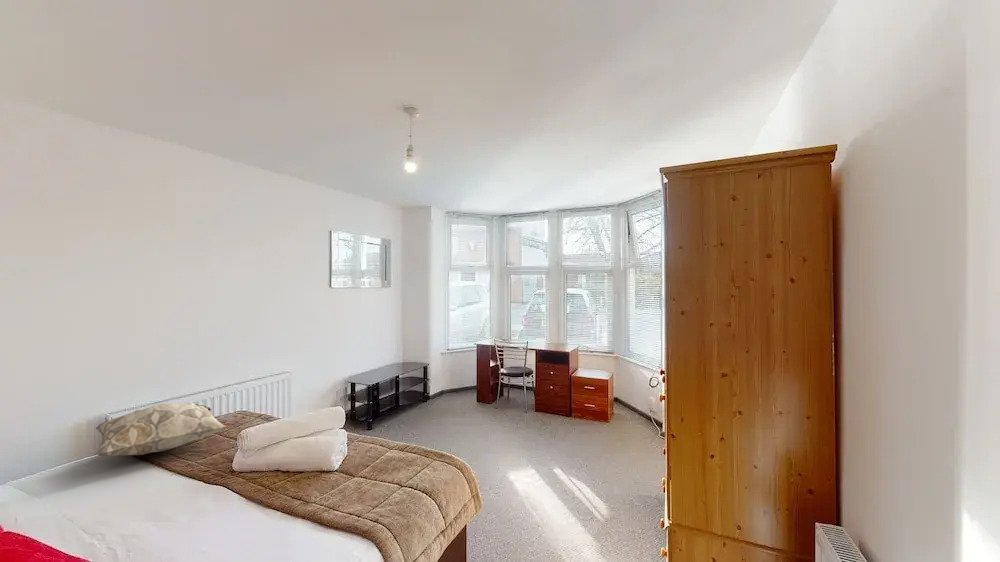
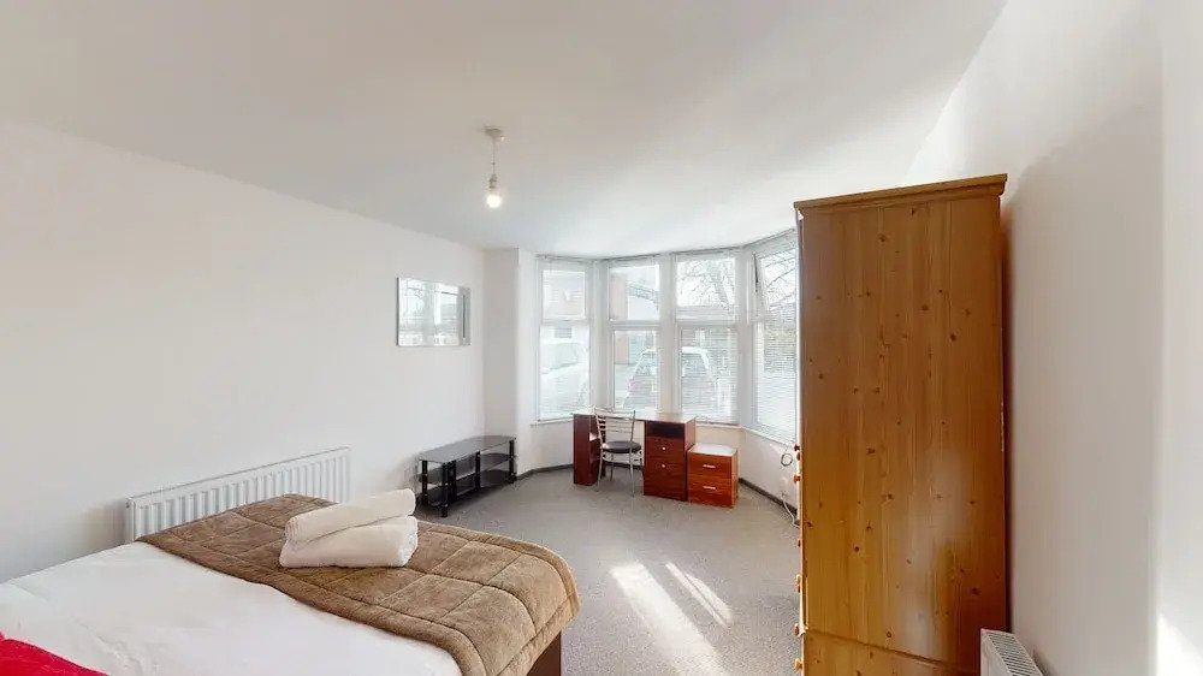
- decorative pillow (161, 426)
